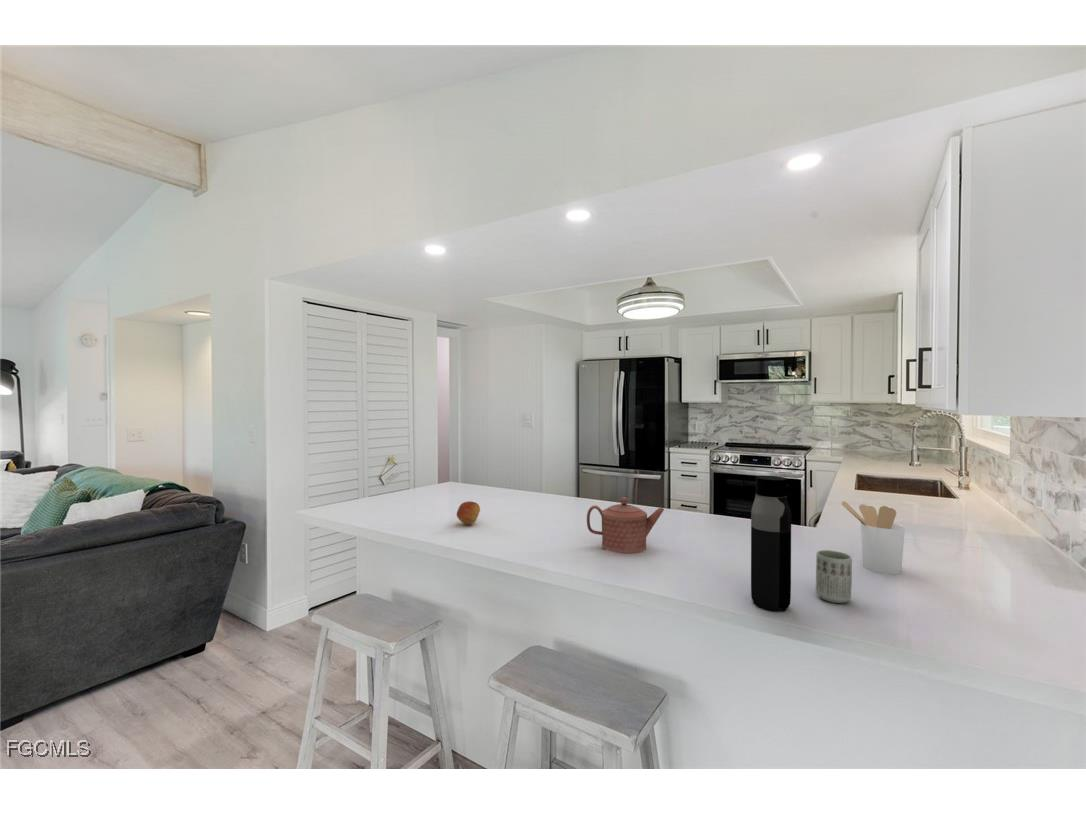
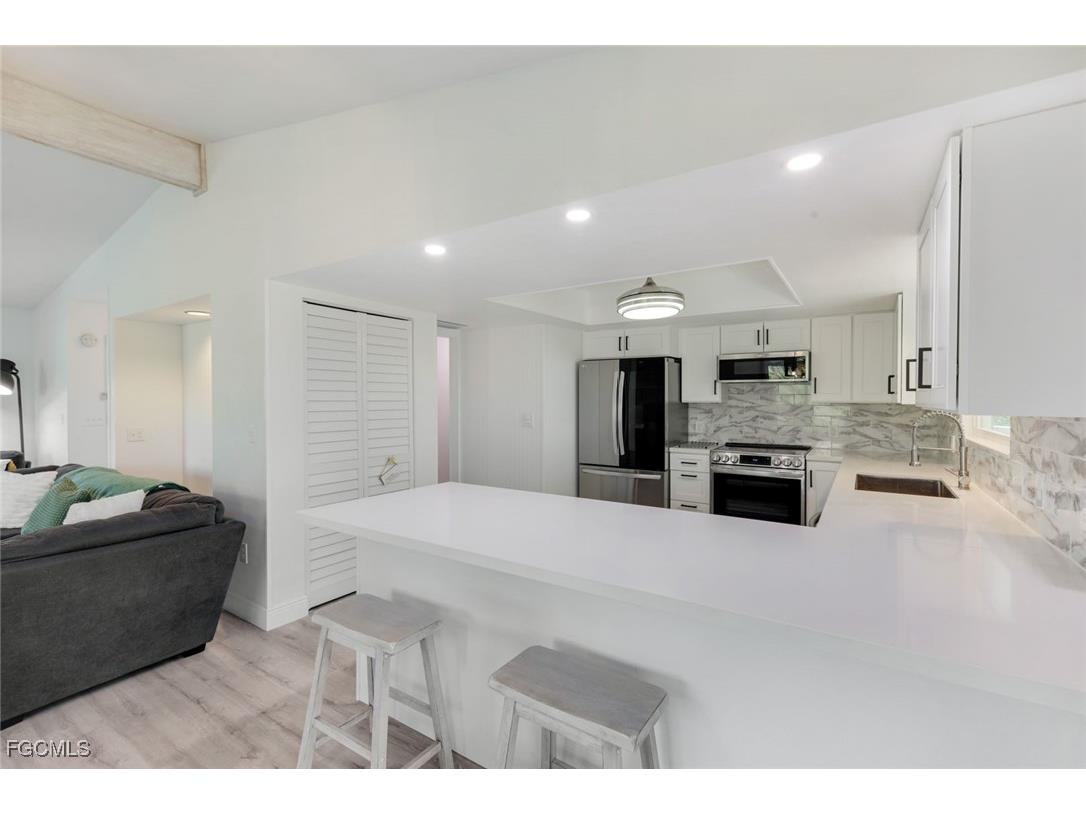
- fruit (468, 513)
- water bottle (770, 541)
- utensil holder (870, 535)
- teapot (624, 522)
- cup (833, 576)
